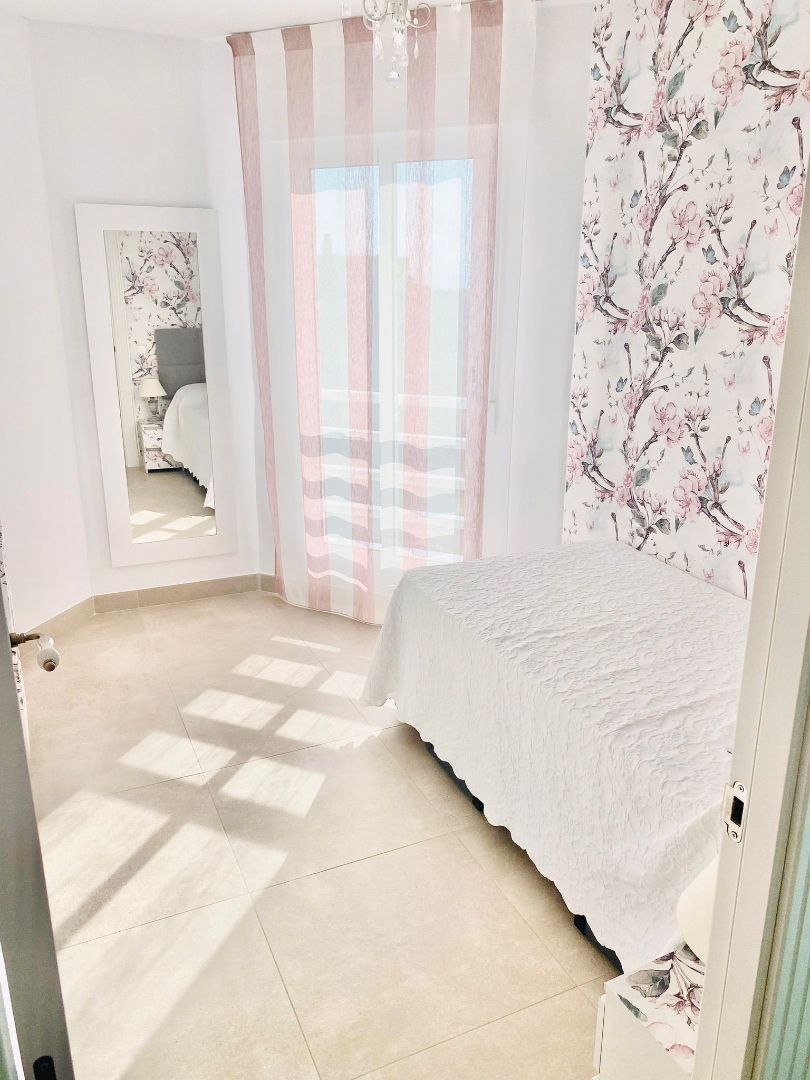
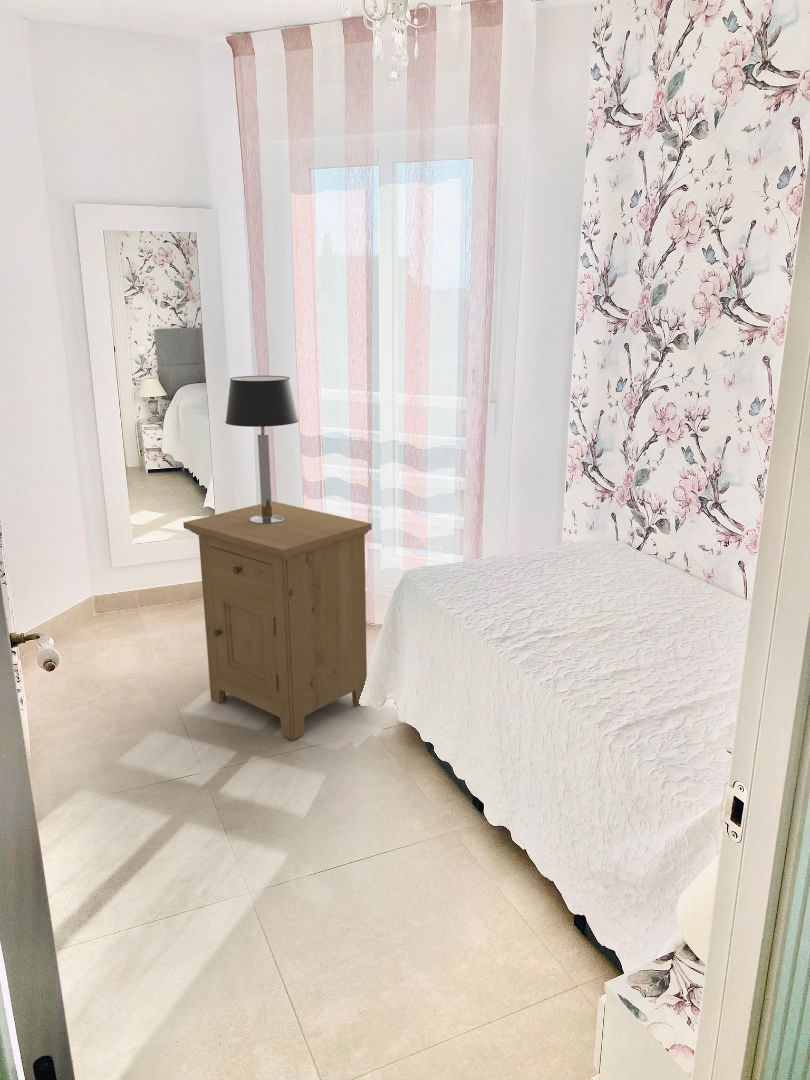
+ nightstand (281, 615)
+ table lamp (263, 450)
